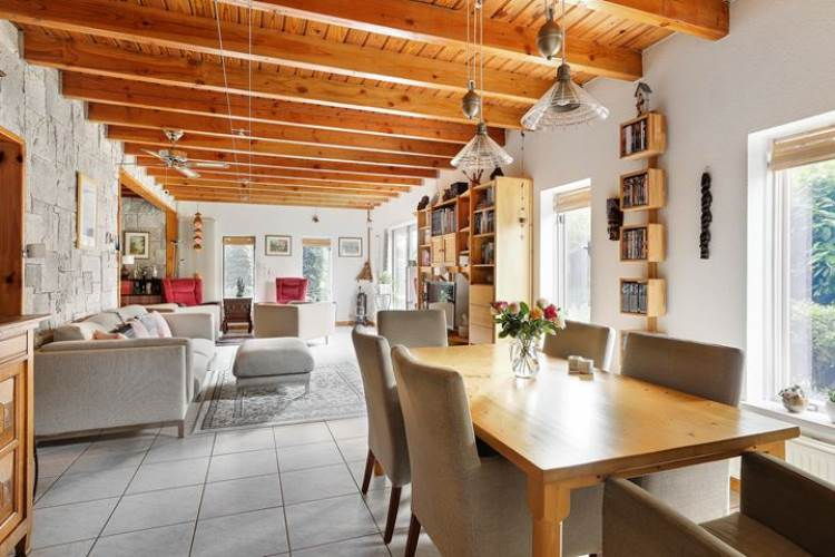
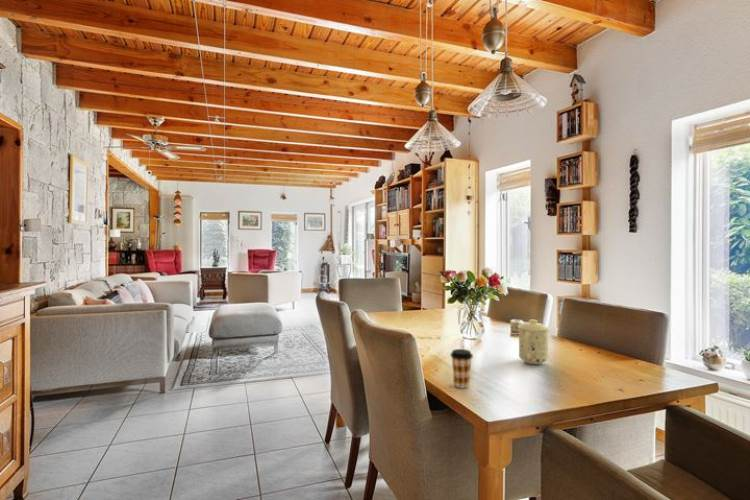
+ mug (532, 341)
+ coffee cup (461, 368)
